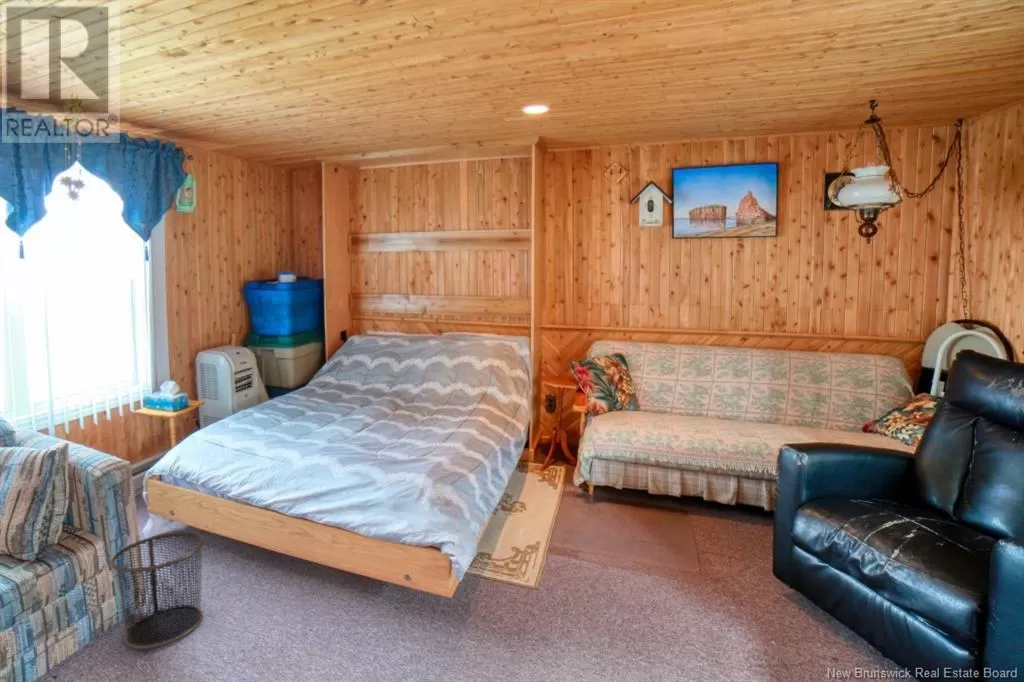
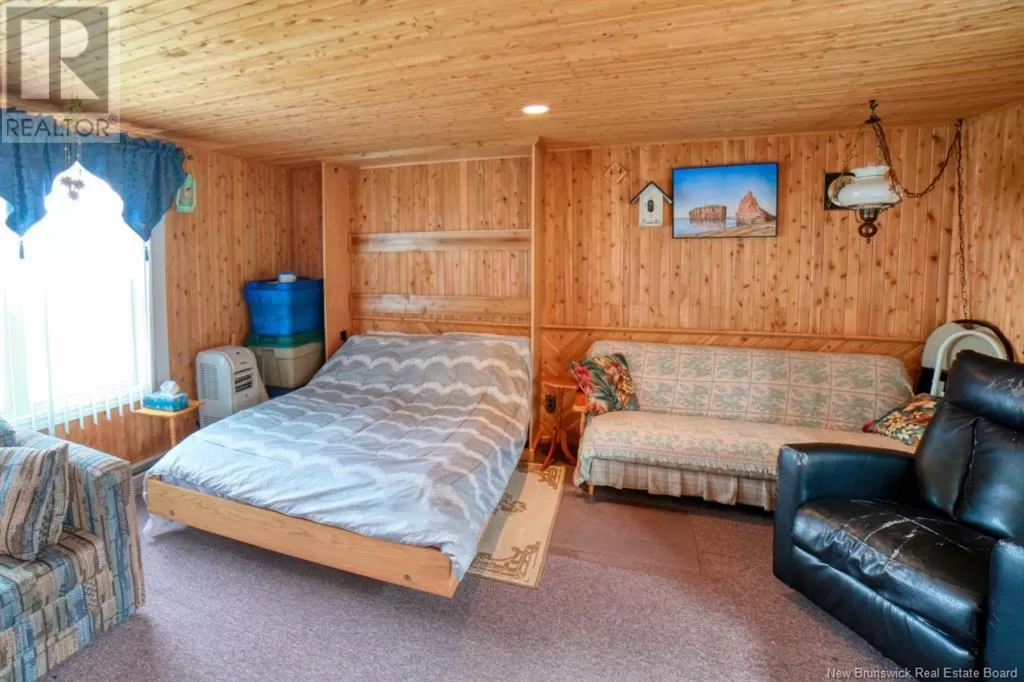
- waste bin (162, 588)
